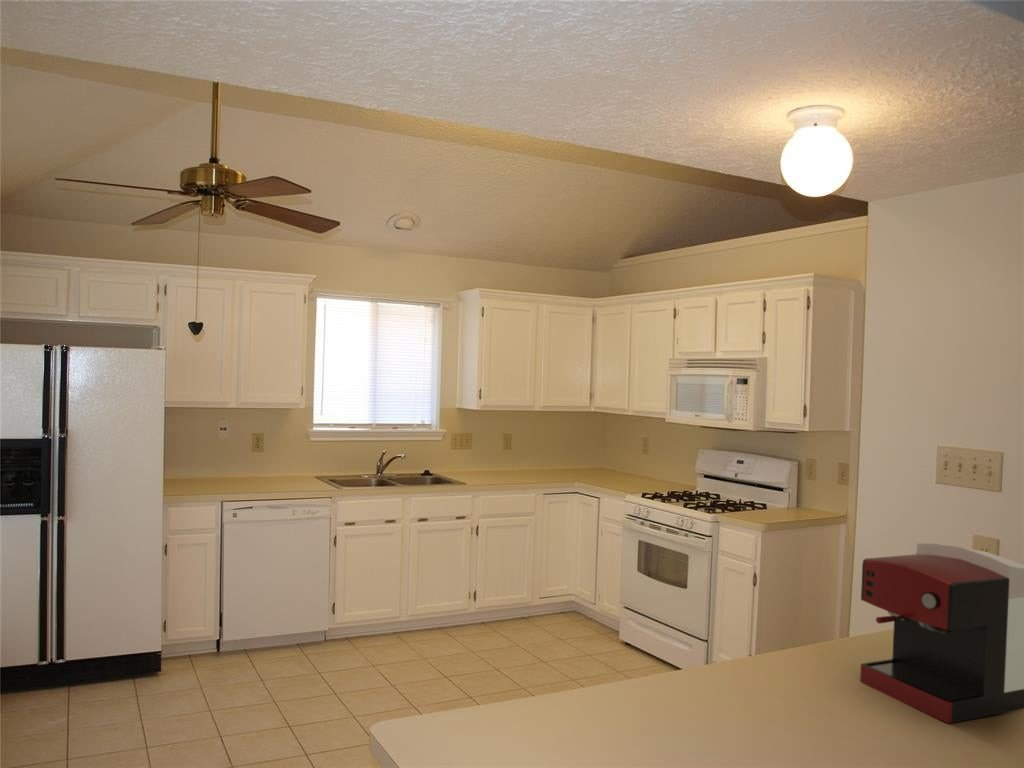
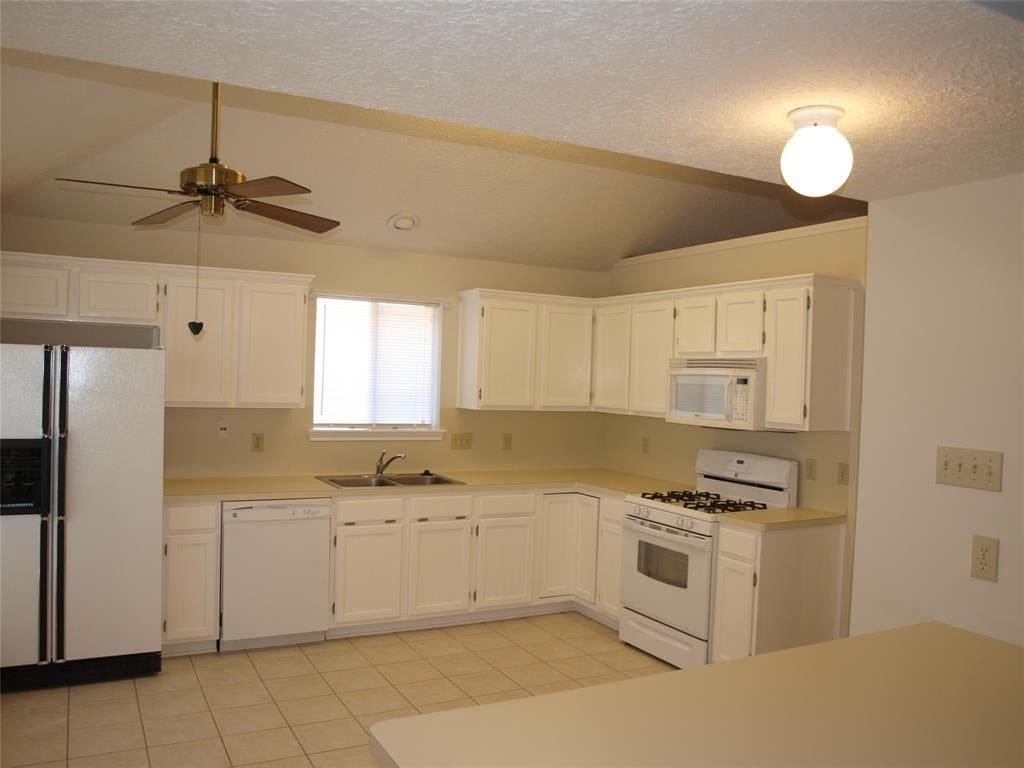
- coffee maker (932, 623)
